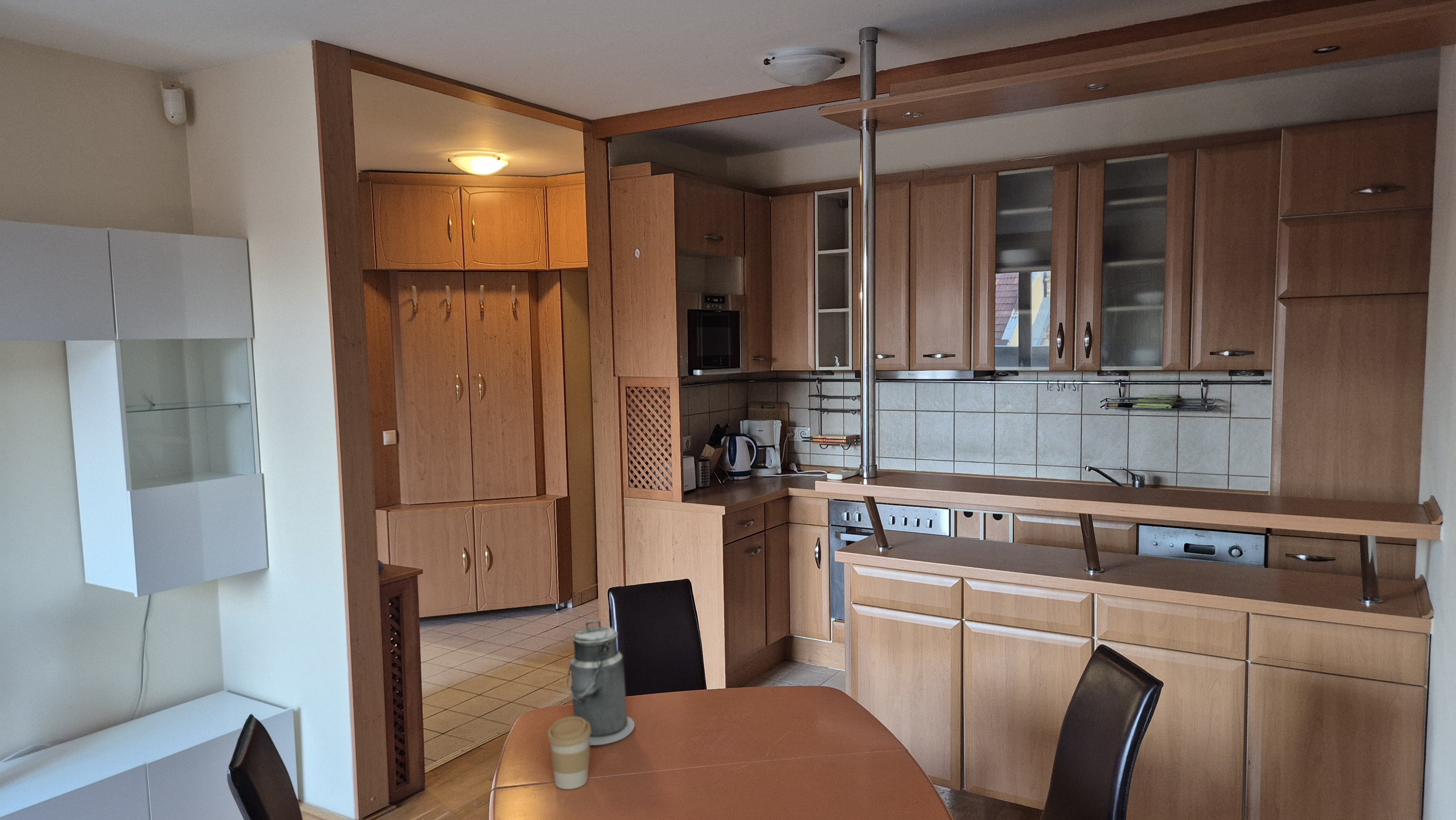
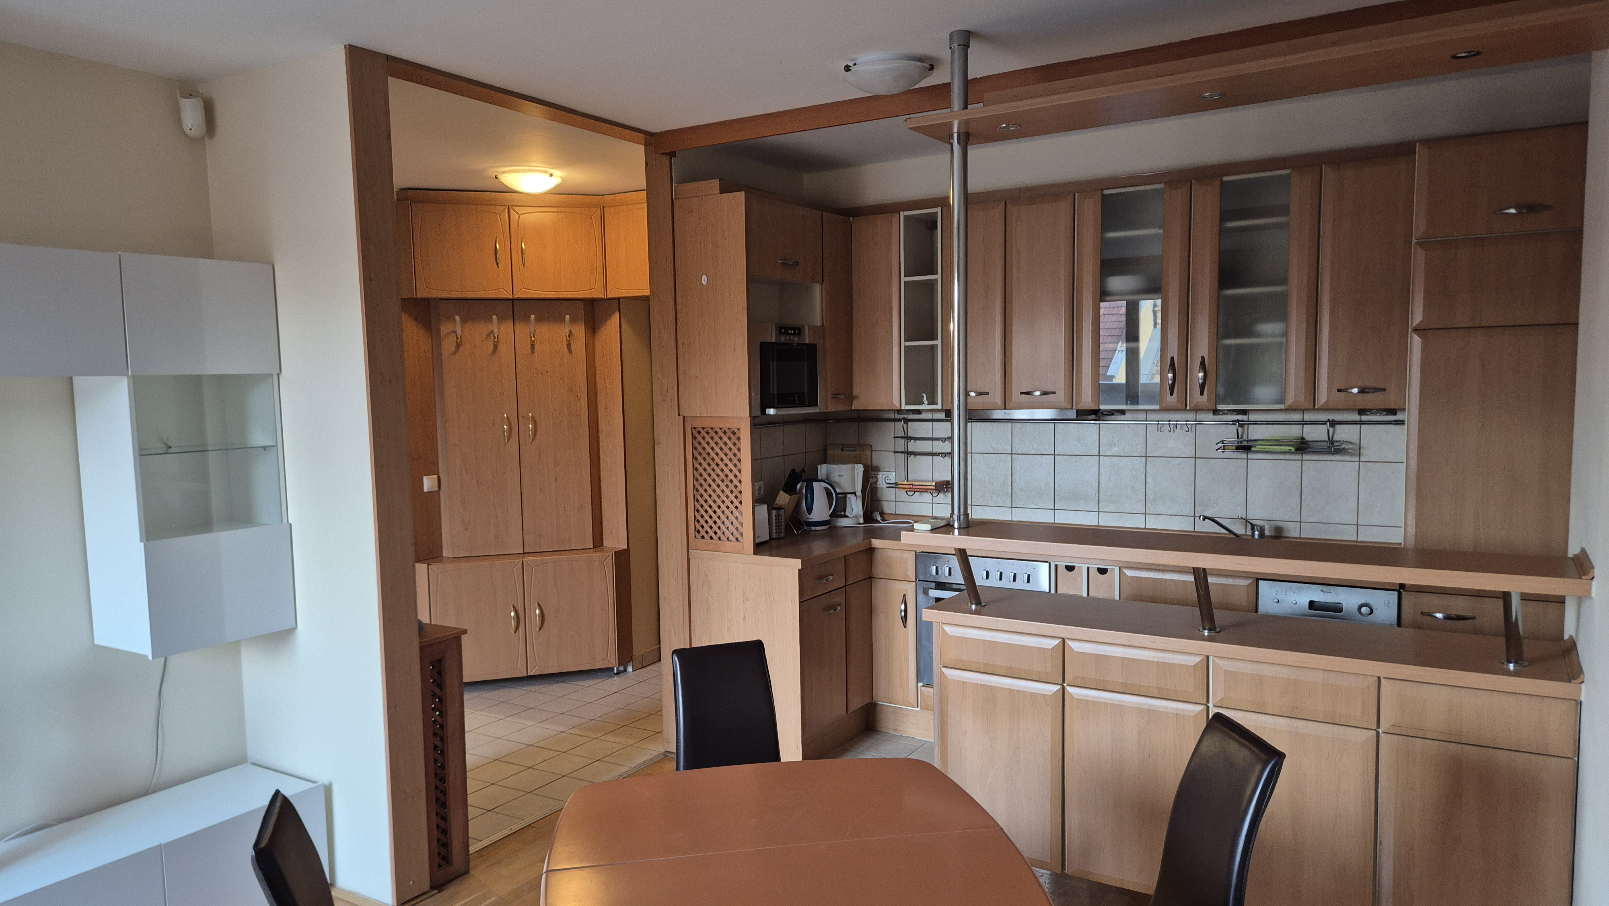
- canister (594, 676)
- coffee cup (570, 752)
